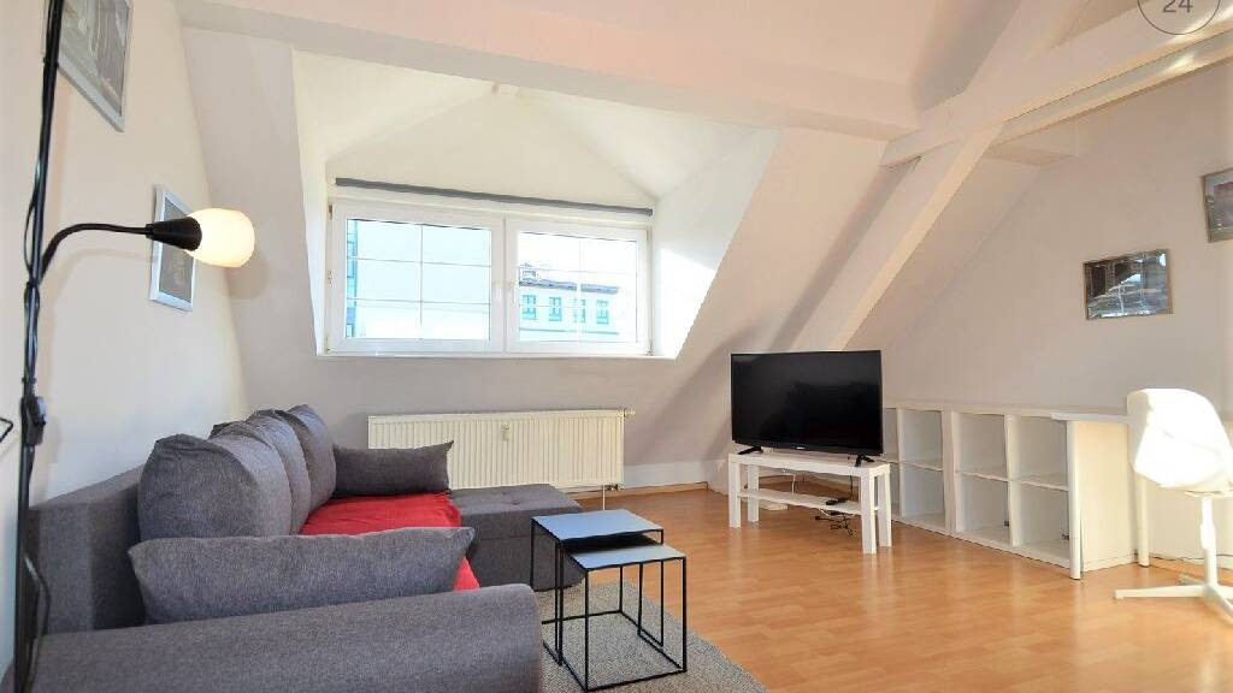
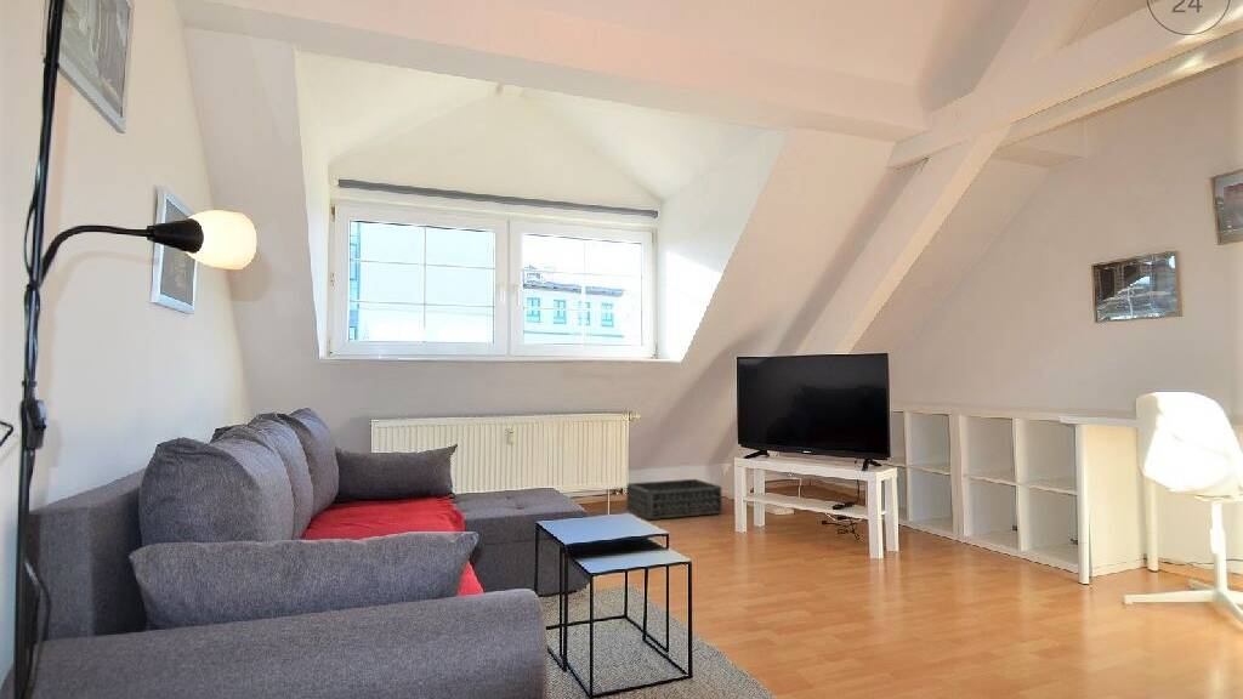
+ basket (672, 498)
